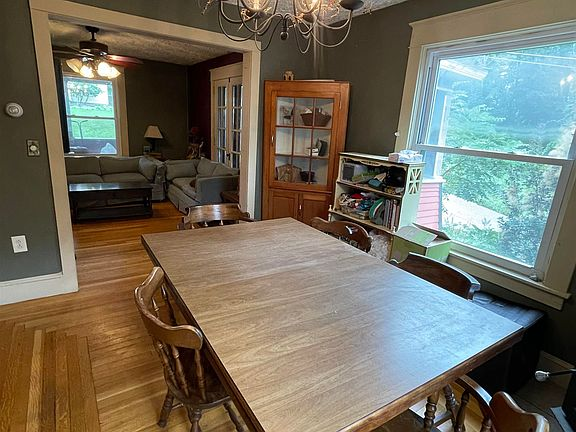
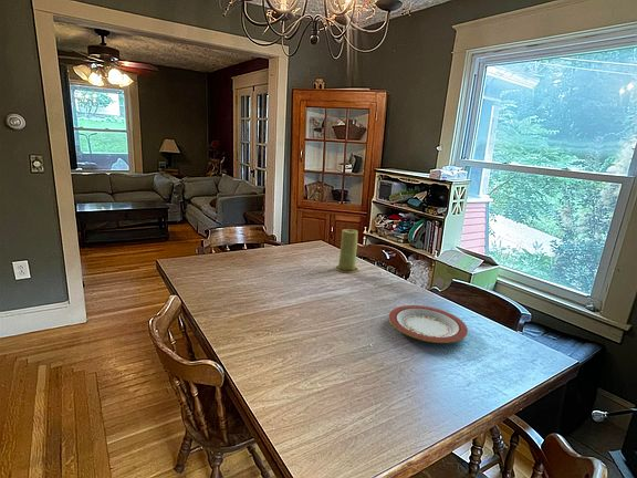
+ plate (426, 324)
+ candle (348, 249)
